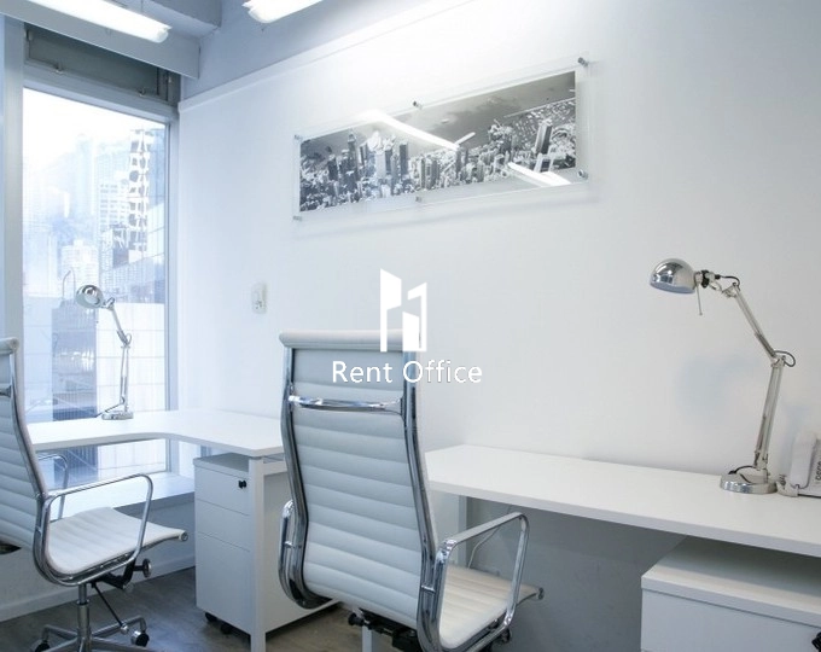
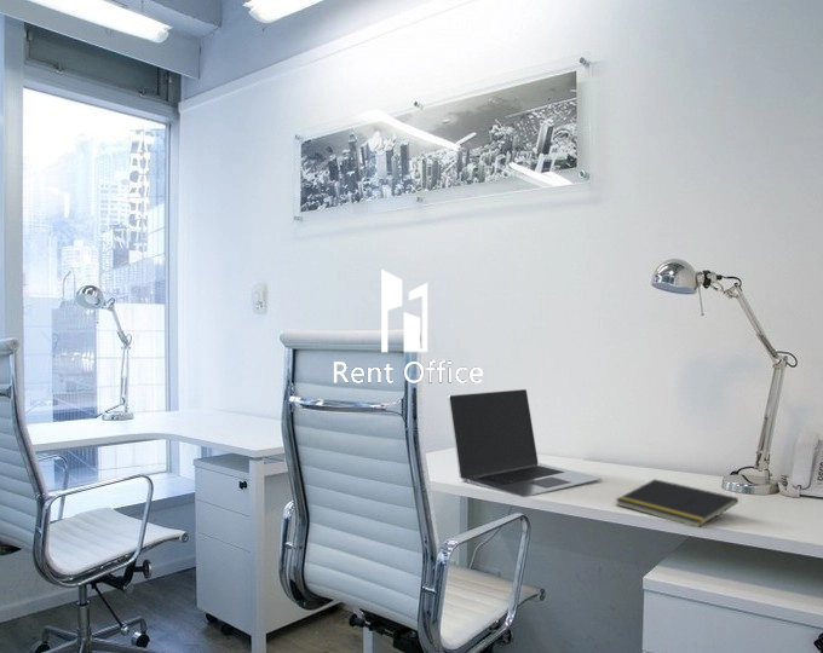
+ notepad (674, 501)
+ laptop (524, 437)
